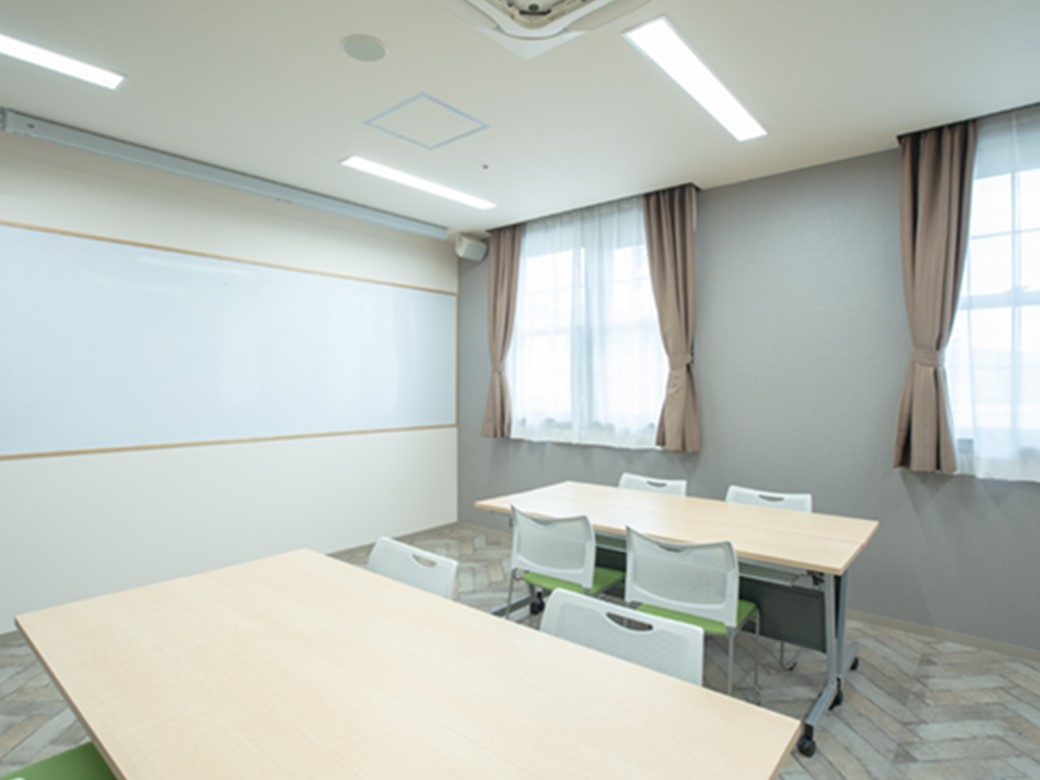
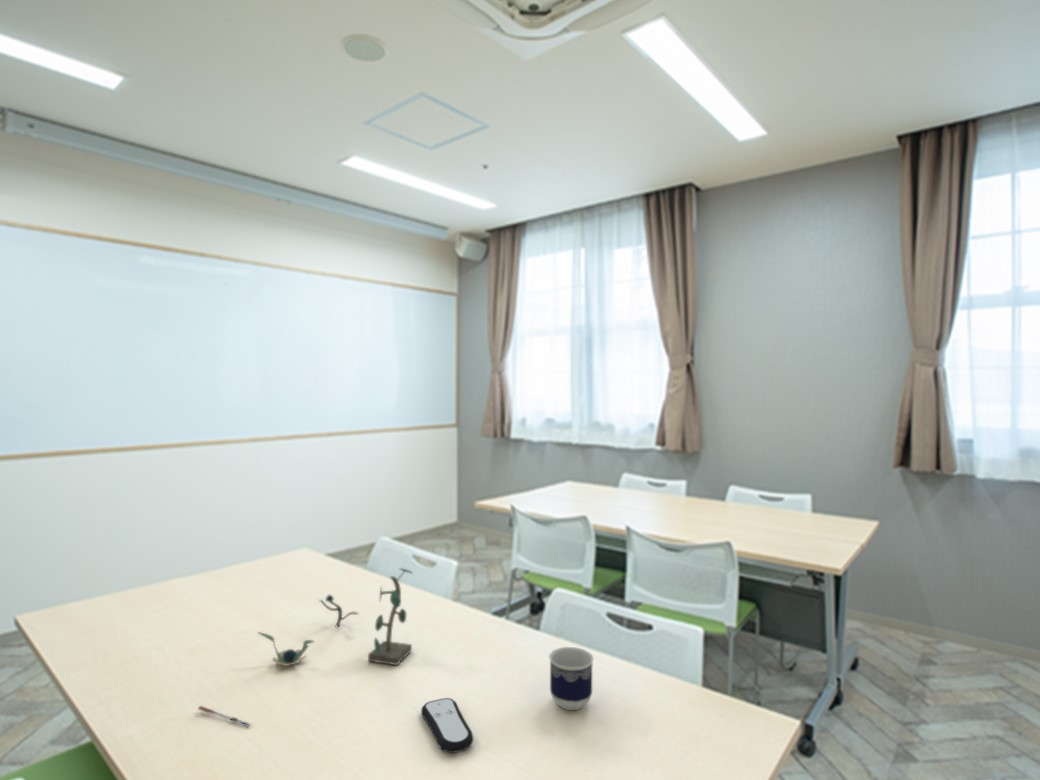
+ pen (224, 715)
+ cup (573, 677)
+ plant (341, 609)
+ remote control (447, 723)
